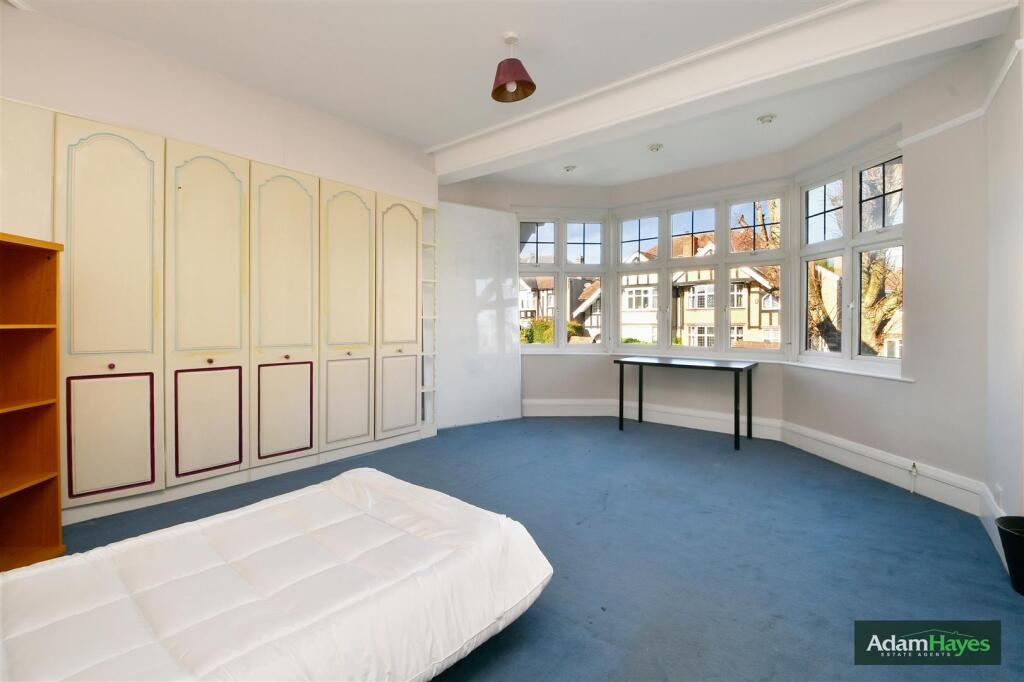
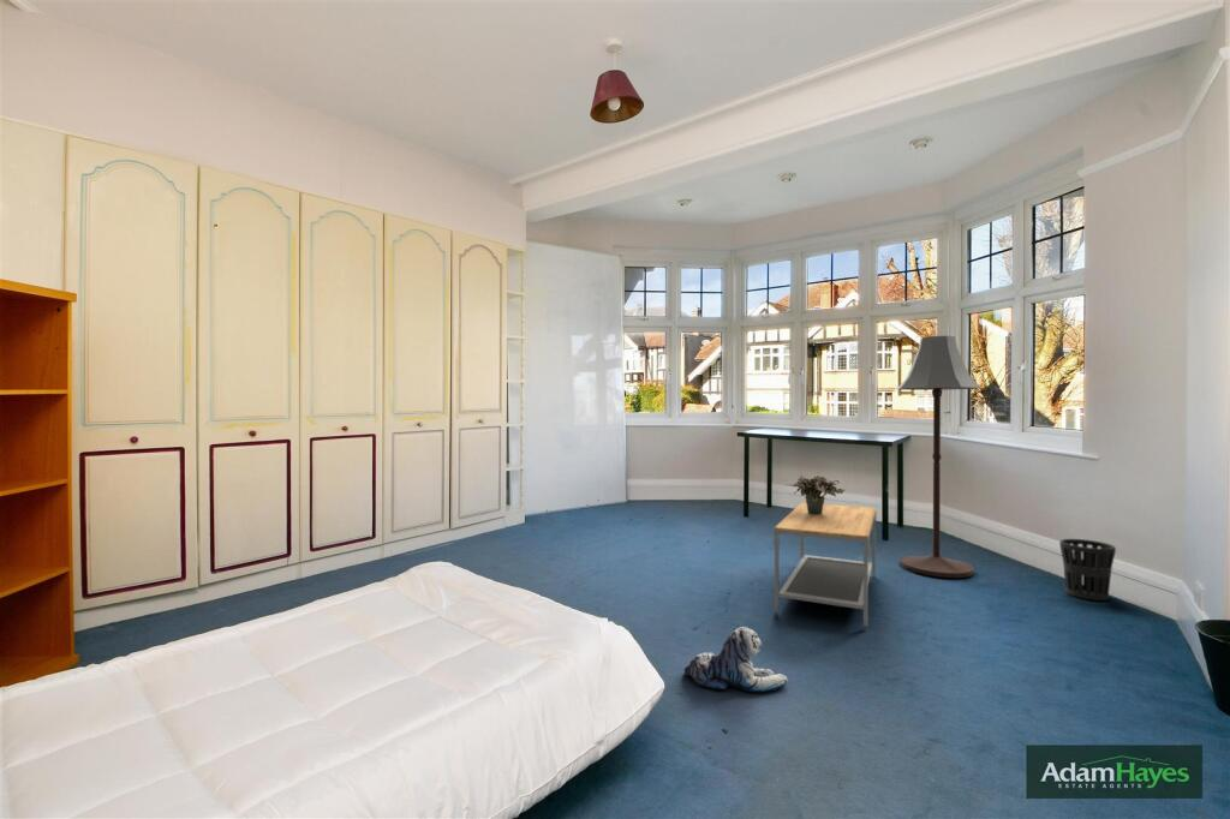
+ potted plant (814, 495)
+ plush toy (734, 652)
+ coffee table (828, 557)
+ wastebasket (1086, 568)
+ floor lamp (936, 453)
